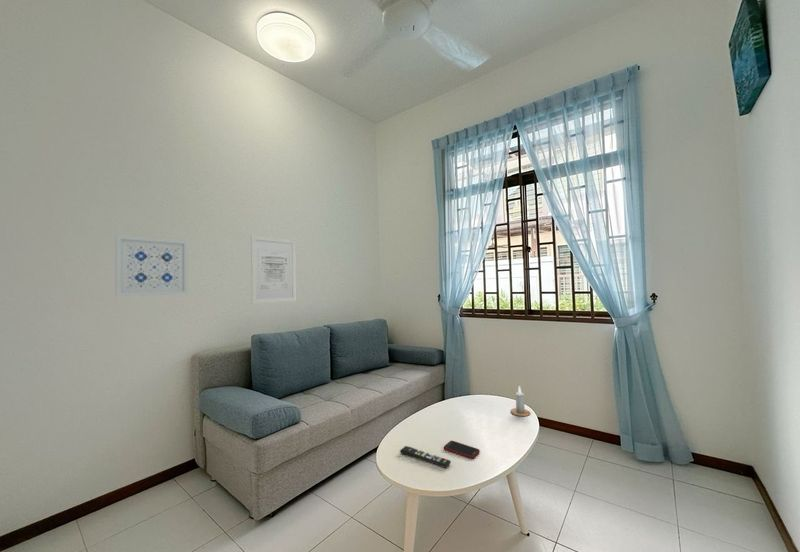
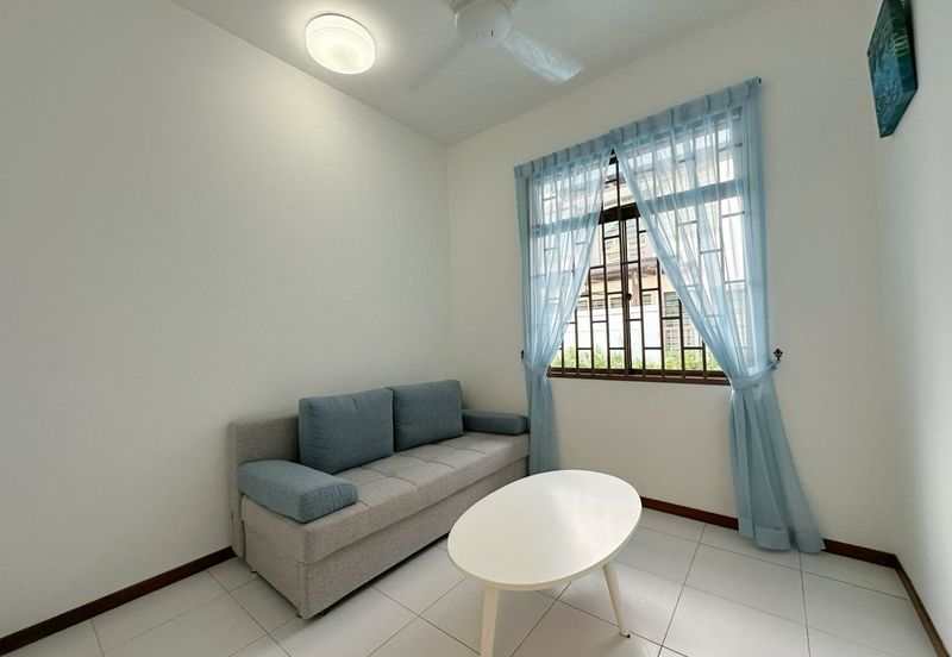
- wall art (154, 266)
- wall art (274, 270)
- remote control (424, 456)
- cell phone (461, 449)
- candle (520, 398)
